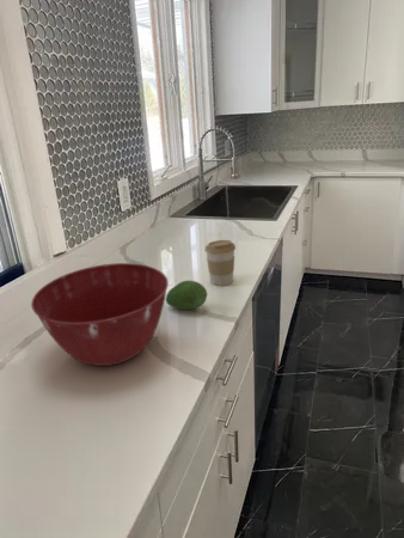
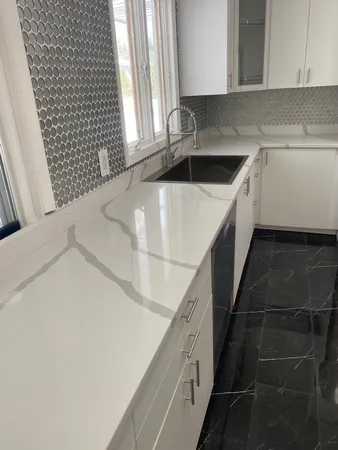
- coffee cup (220, 261)
- mixing bowl (106, 318)
- fruit (185, 294)
